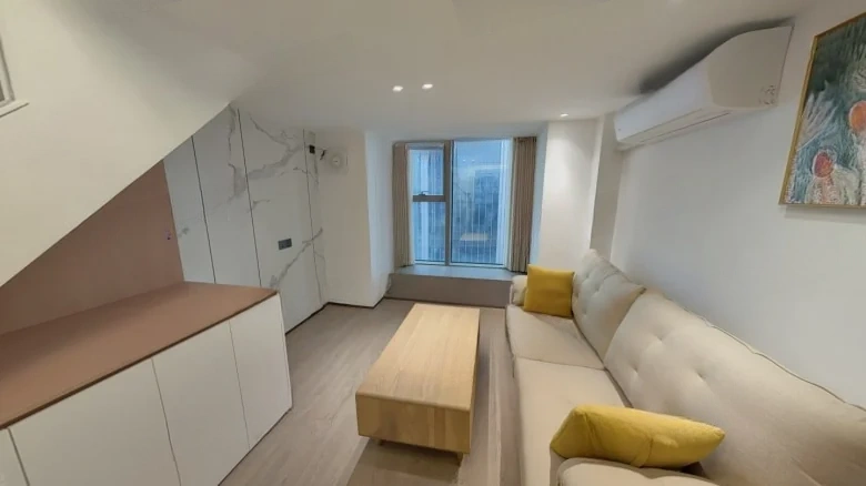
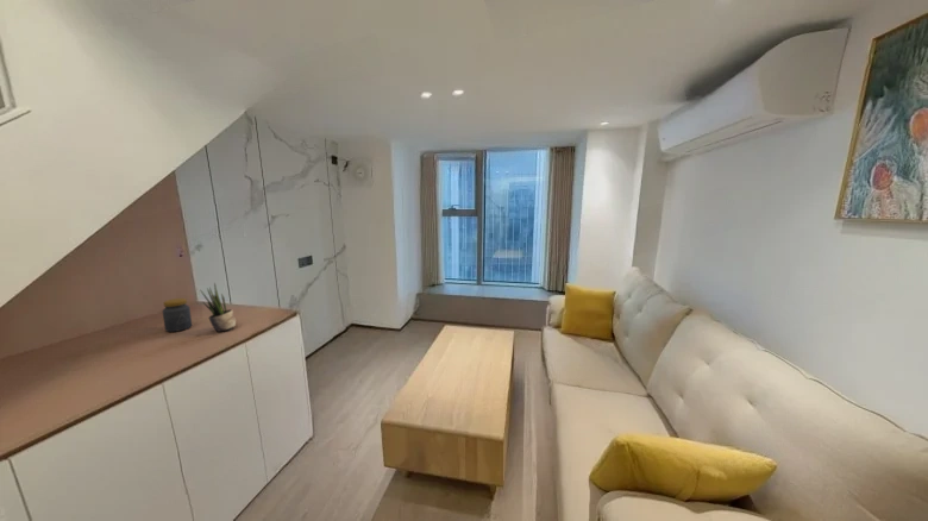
+ jar (176, 314)
+ potted plant (218, 306)
